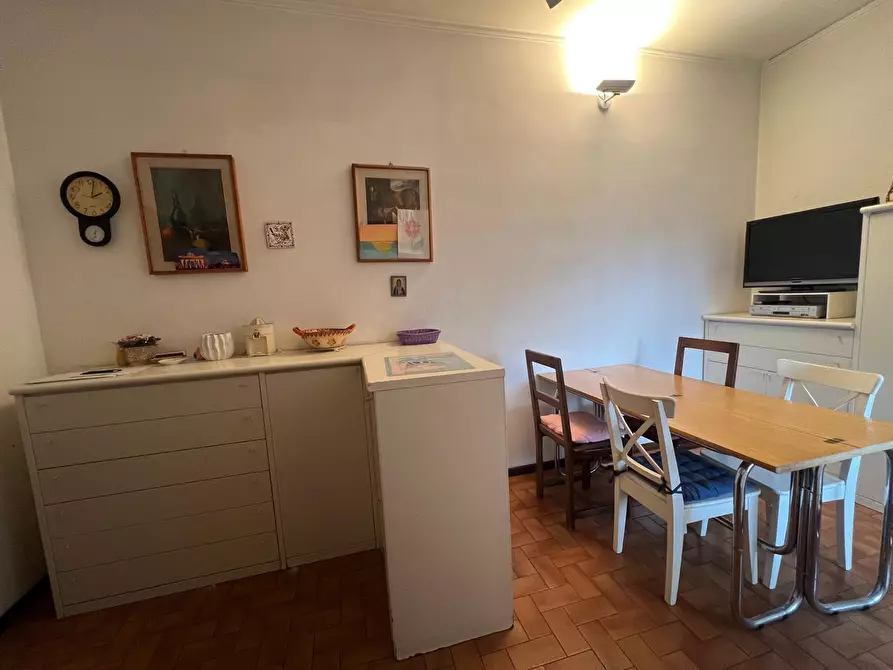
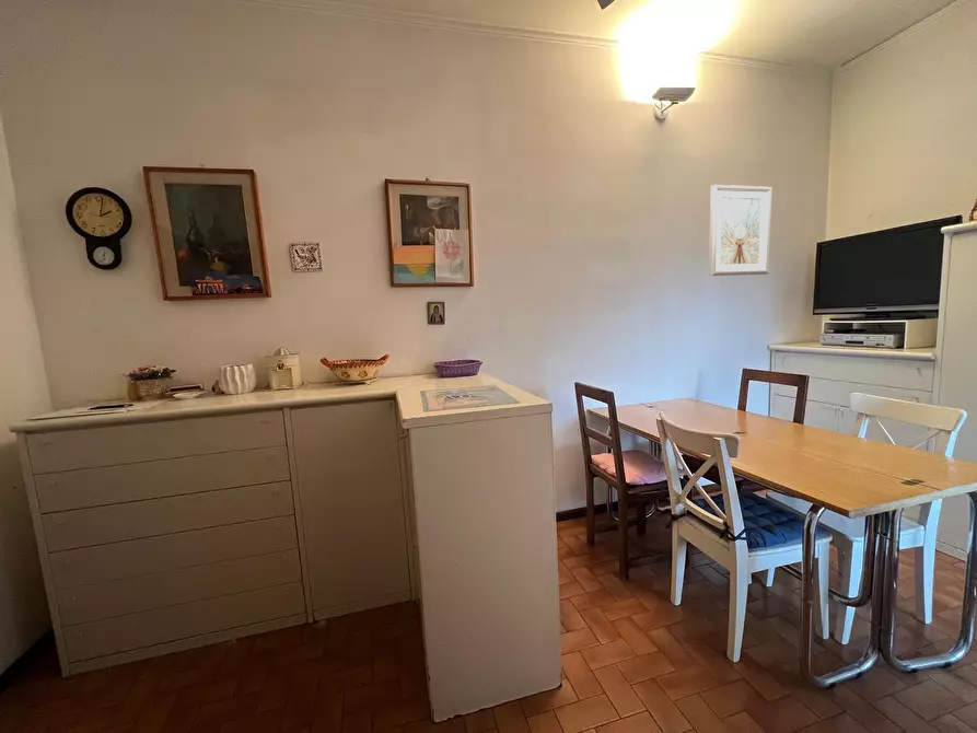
+ picture frame (741, 231)
